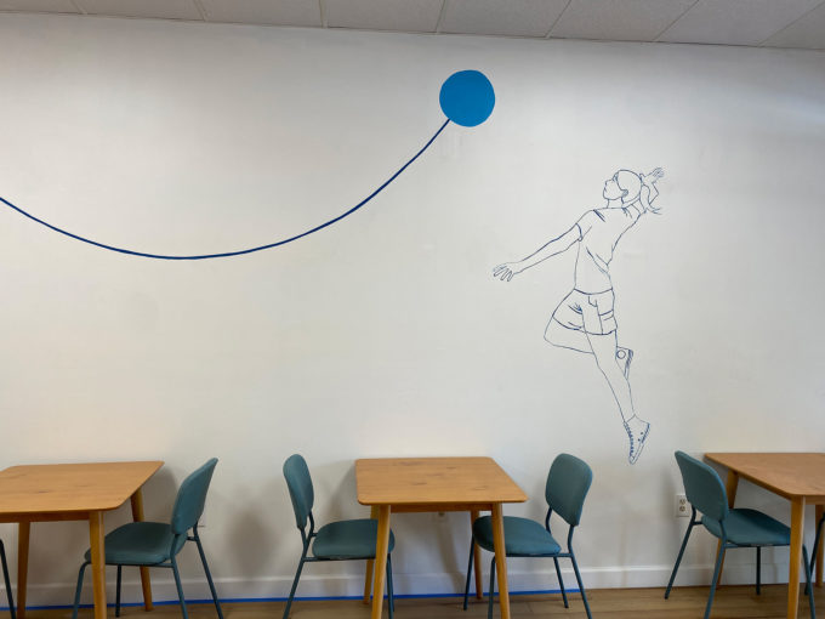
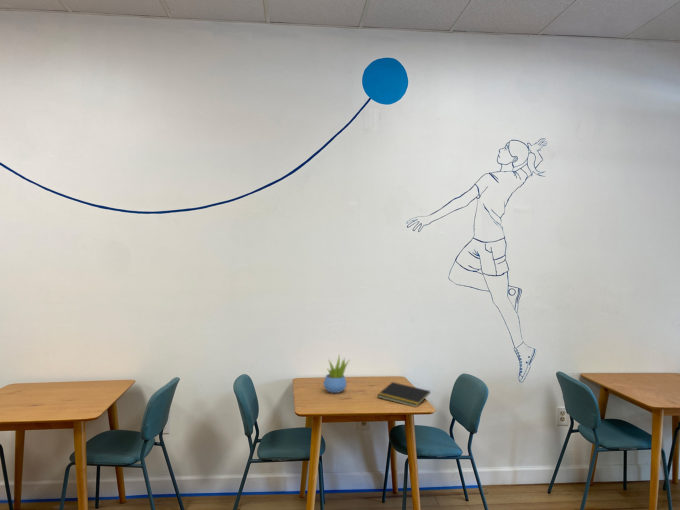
+ notepad (403, 394)
+ succulent plant (336, 373)
